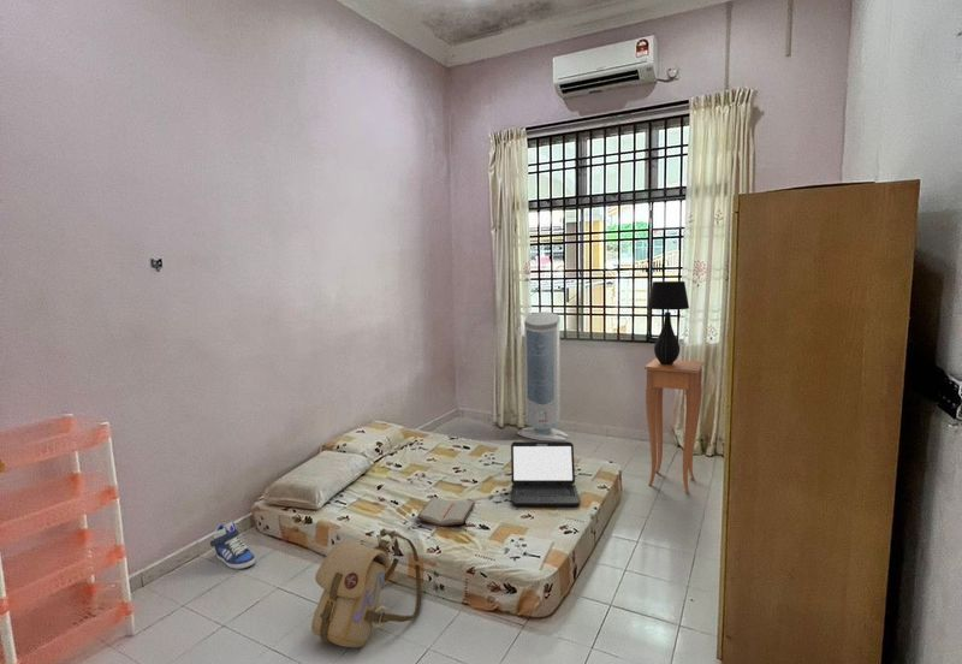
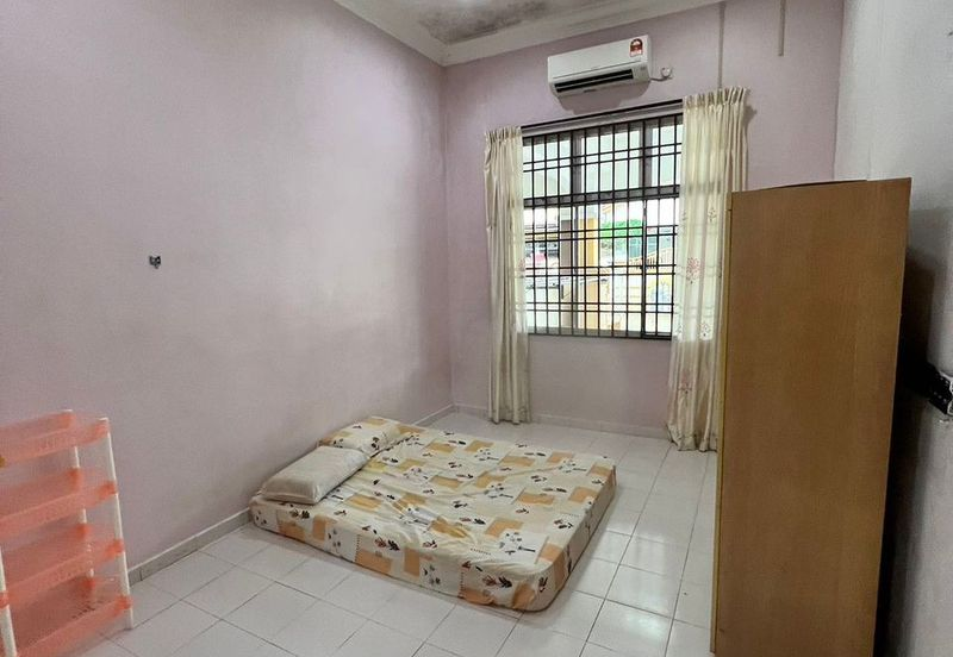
- paperback book (446, 511)
- air purifier (542, 374)
- table lamp (667, 322)
- sneaker (232, 543)
- backpack (369, 581)
- side table (661, 423)
- laptop (544, 473)
